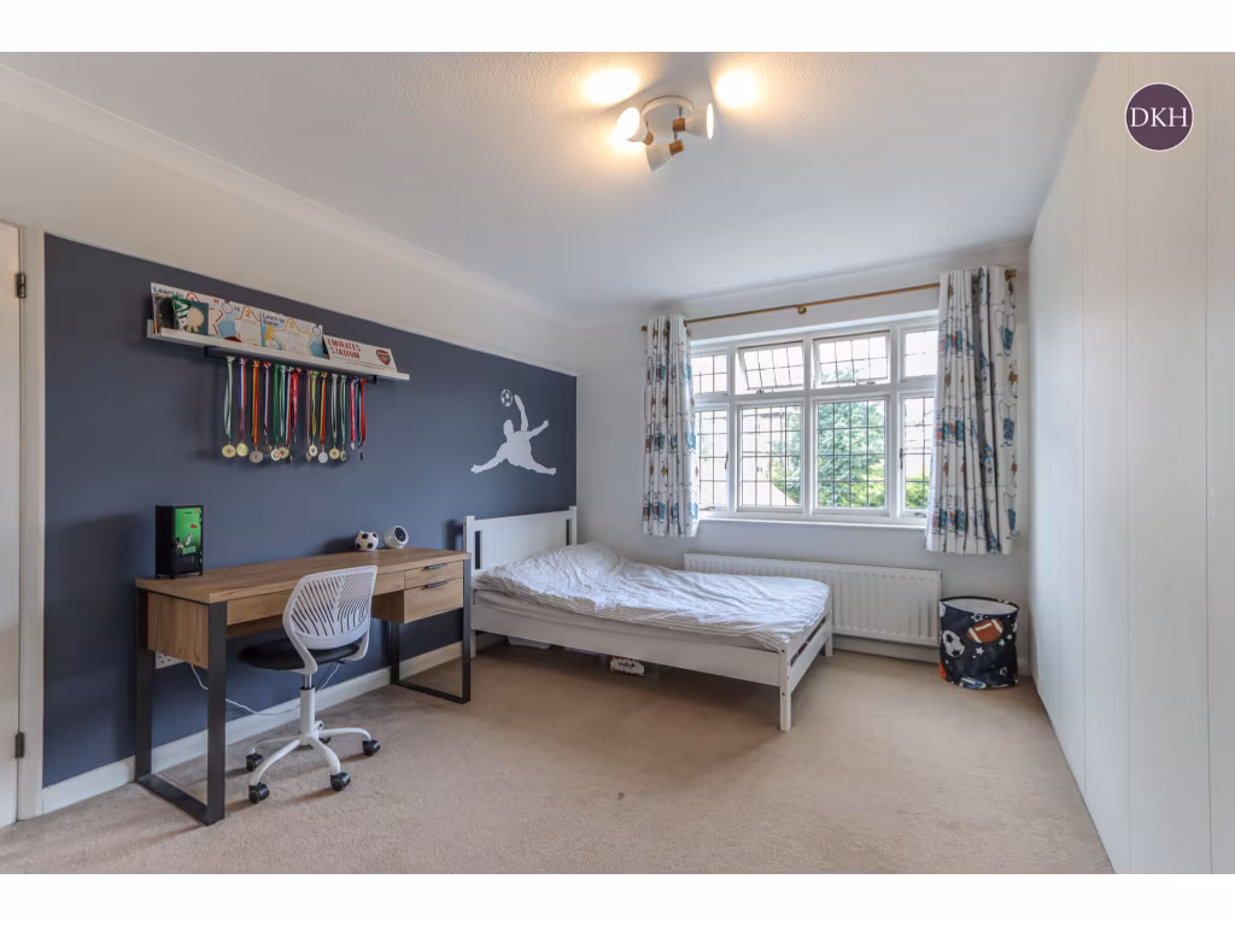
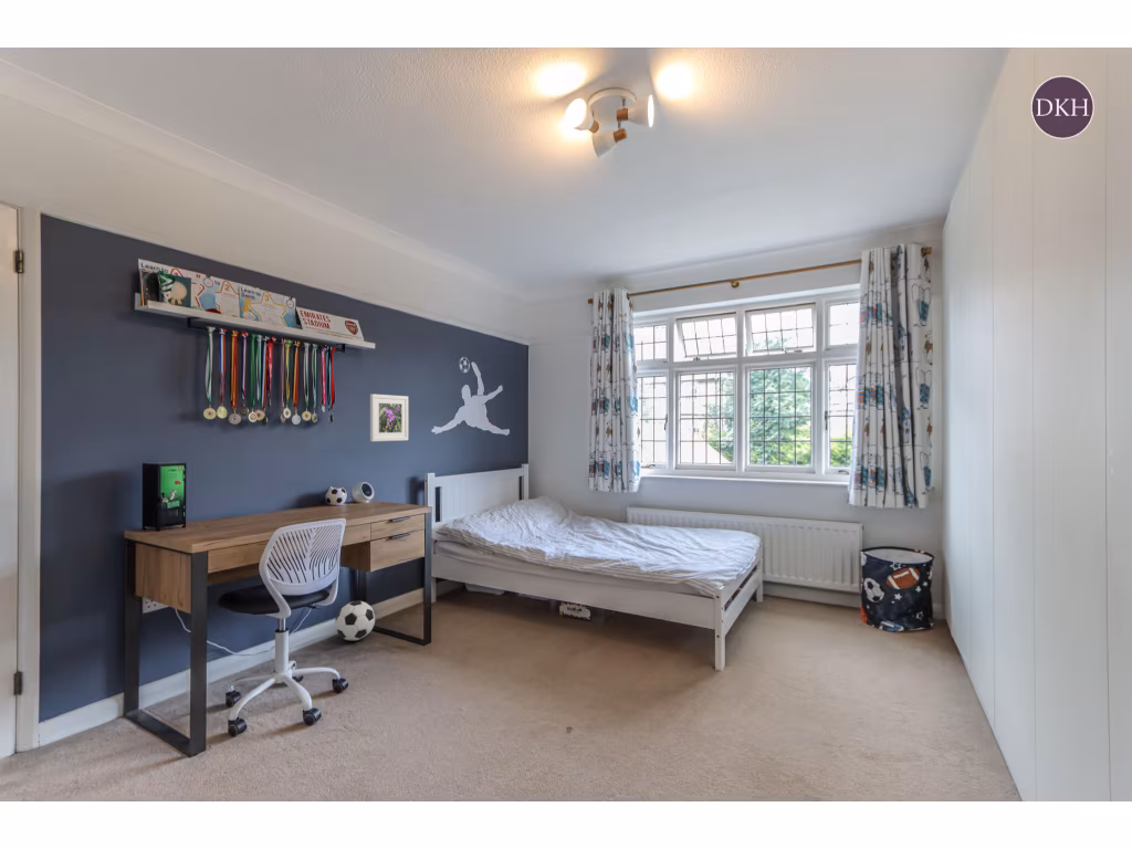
+ soccer ball (355, 620)
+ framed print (389, 418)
